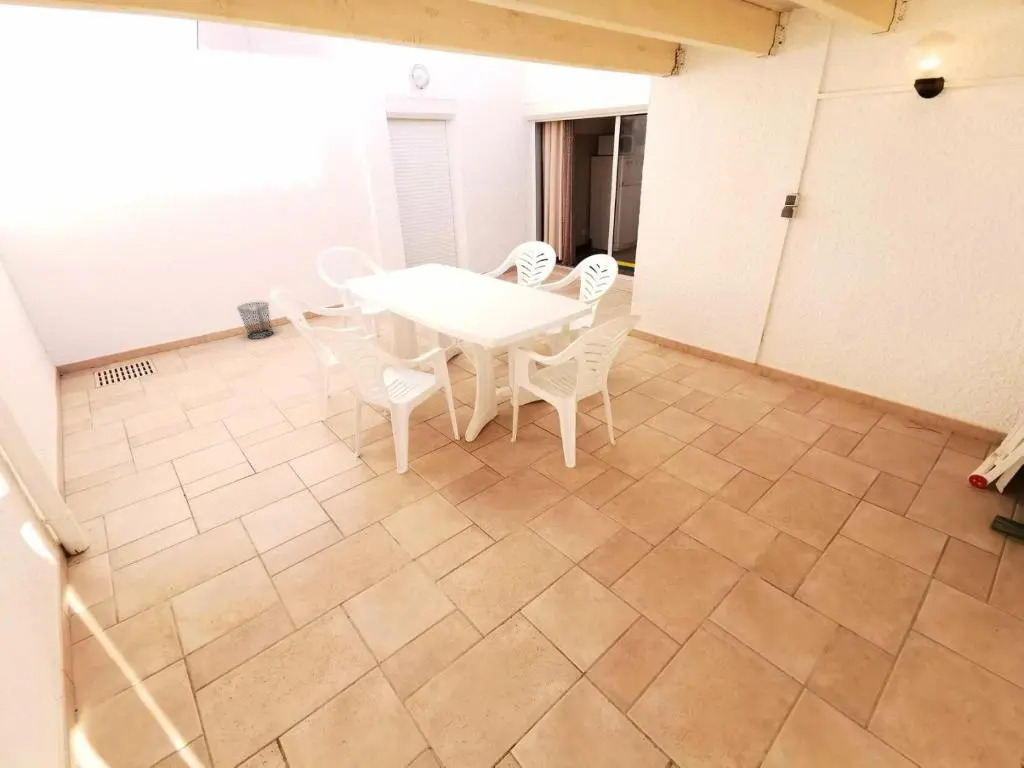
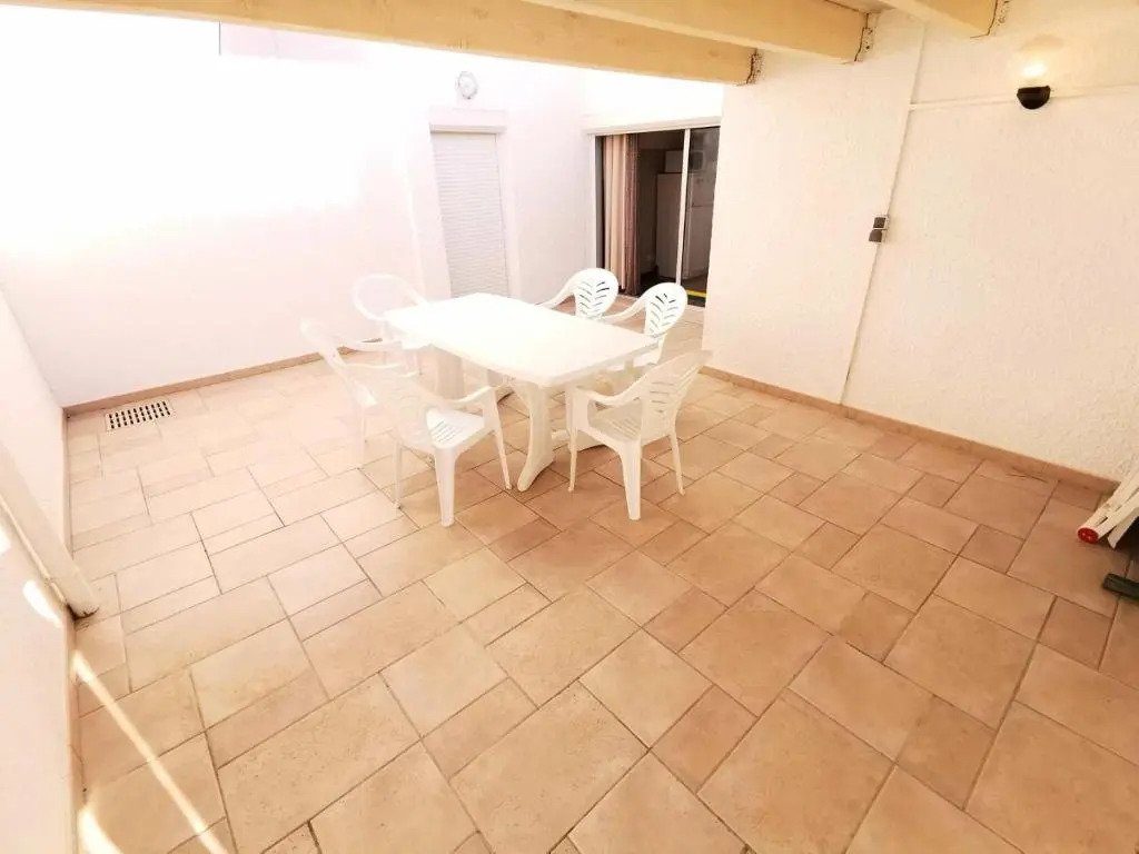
- waste bin (257, 319)
